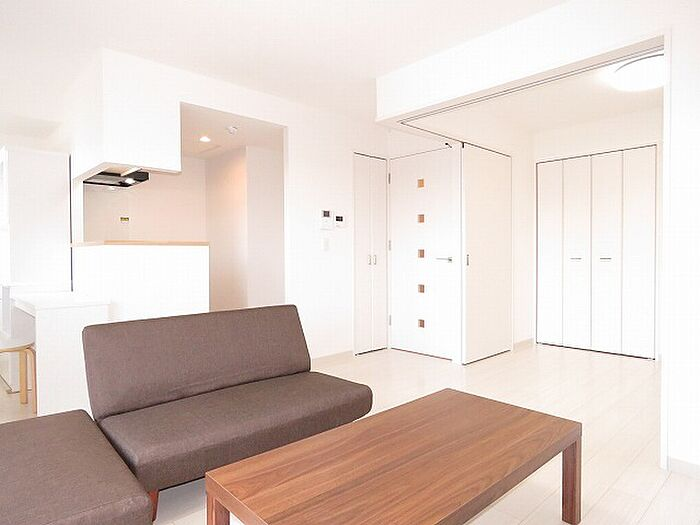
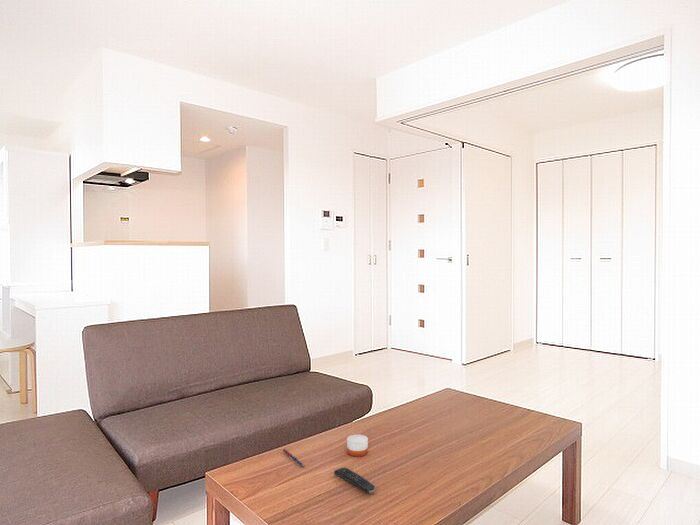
+ remote control (355, 479)
+ pen (293, 457)
+ candle (357, 437)
